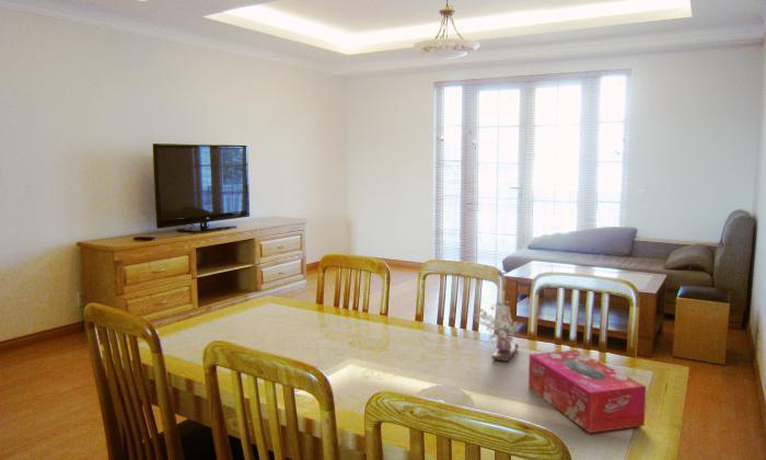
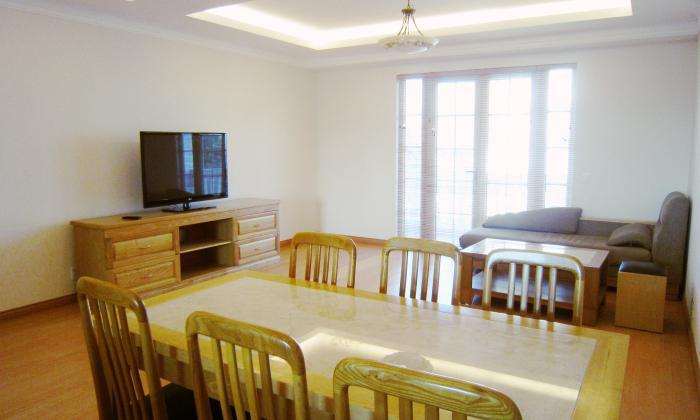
- tissue box (582, 387)
- flower arrangement (471, 319)
